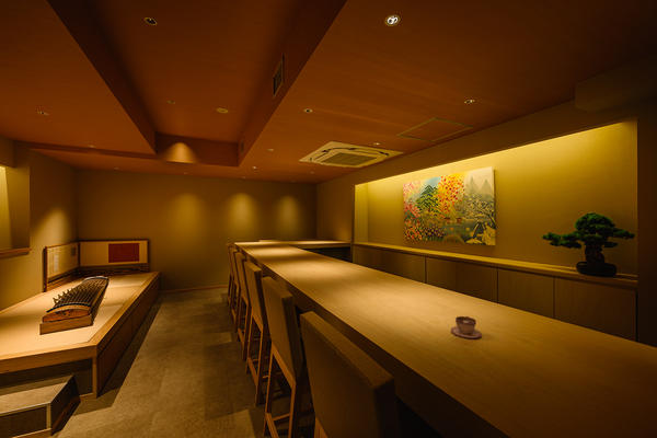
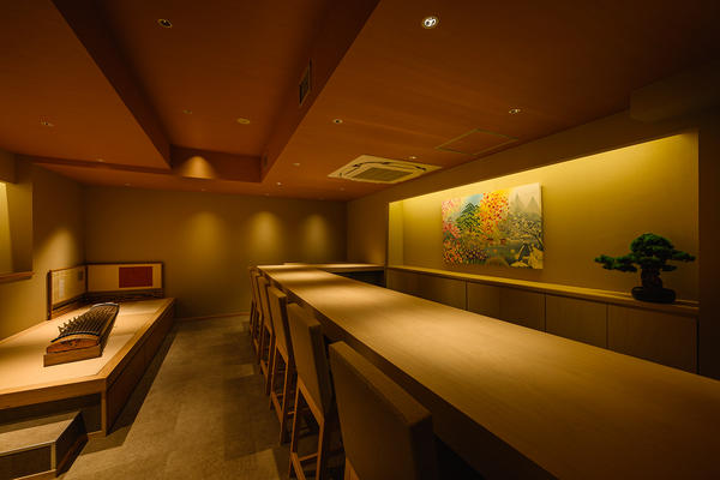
- teacup (465, 326)
